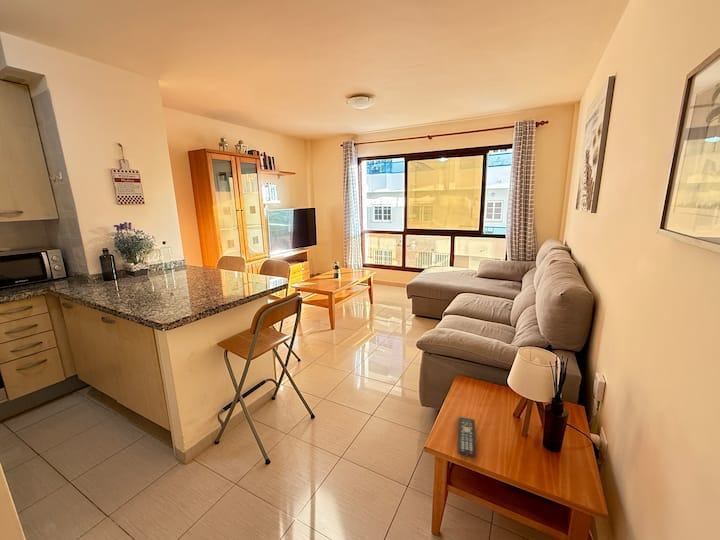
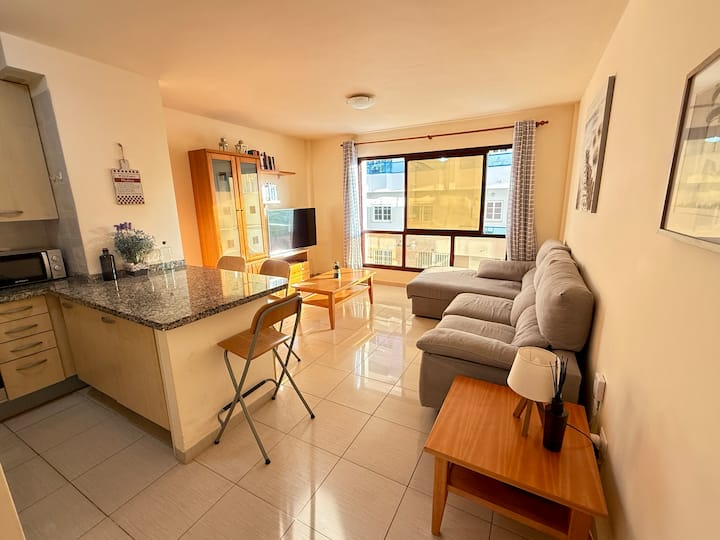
- remote control (466, 434)
